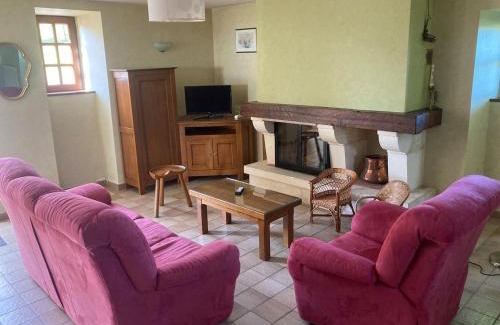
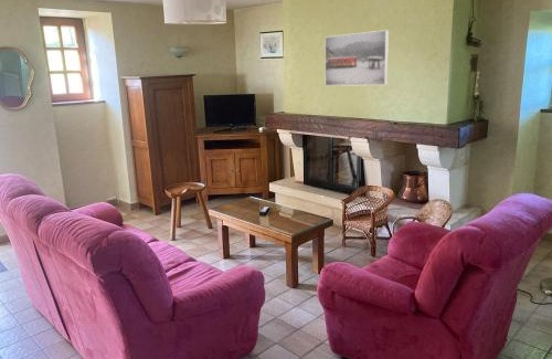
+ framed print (354, 60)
